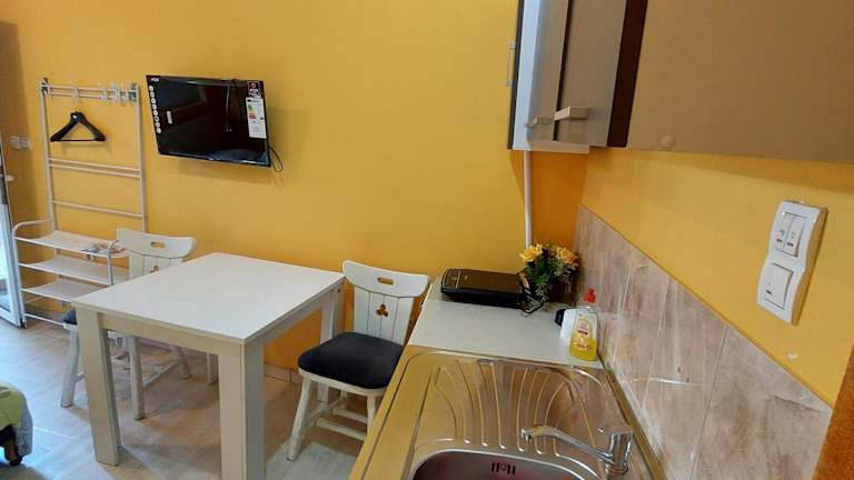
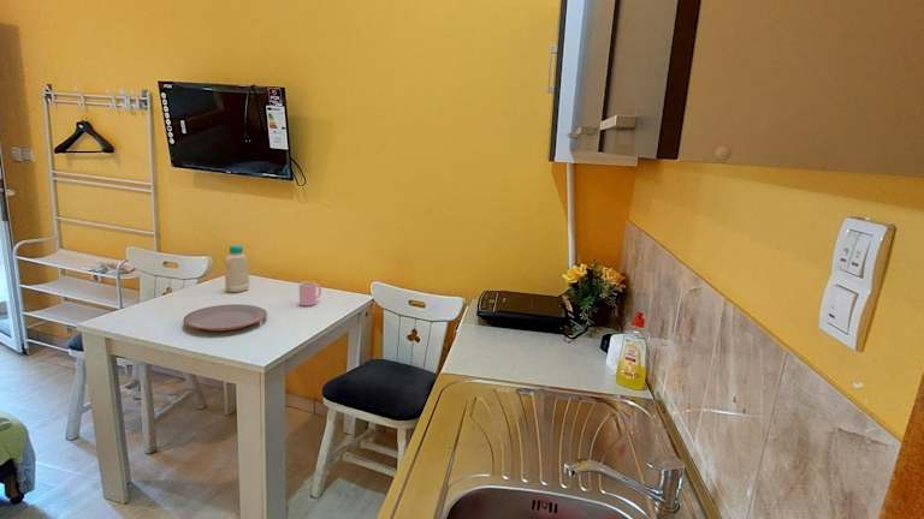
+ cup (310, 292)
+ plate (226, 318)
+ bottle (236, 268)
